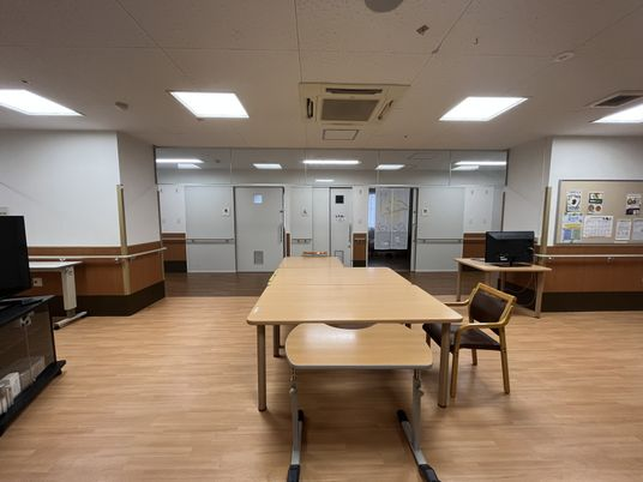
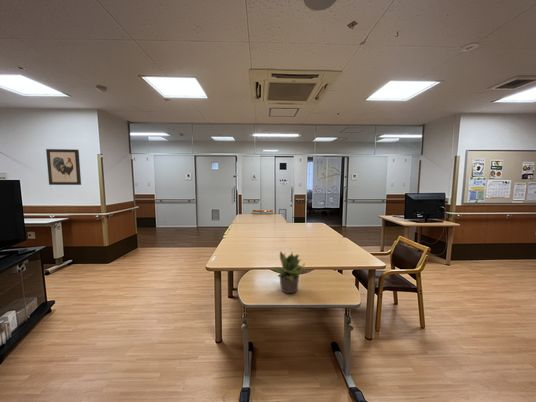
+ wall art (63, 167)
+ potted plant (287, 272)
